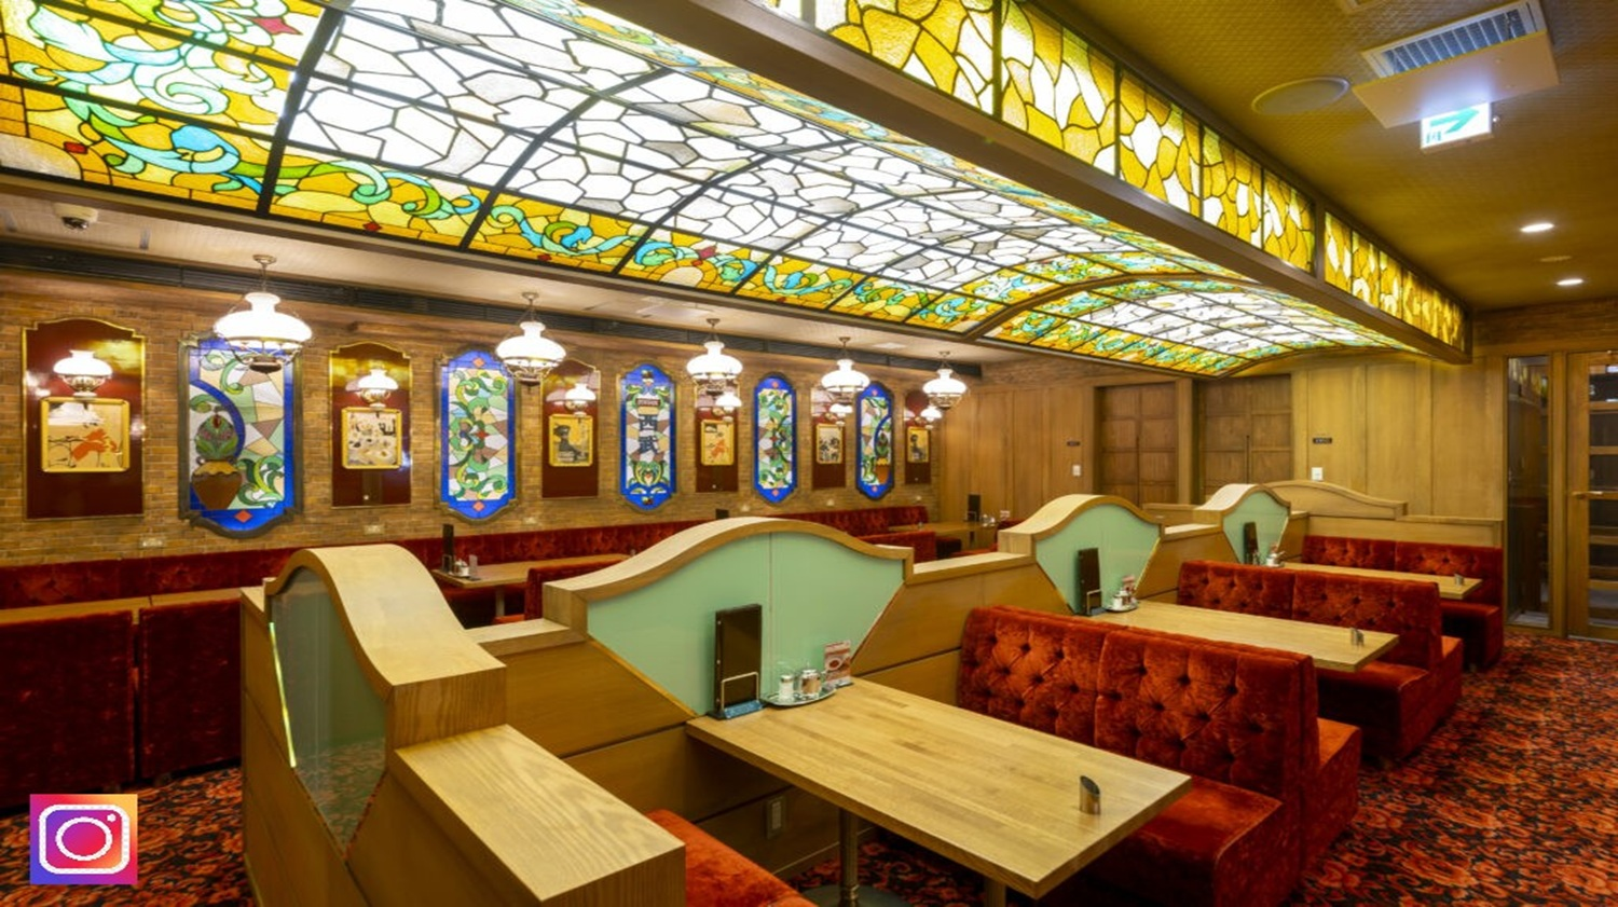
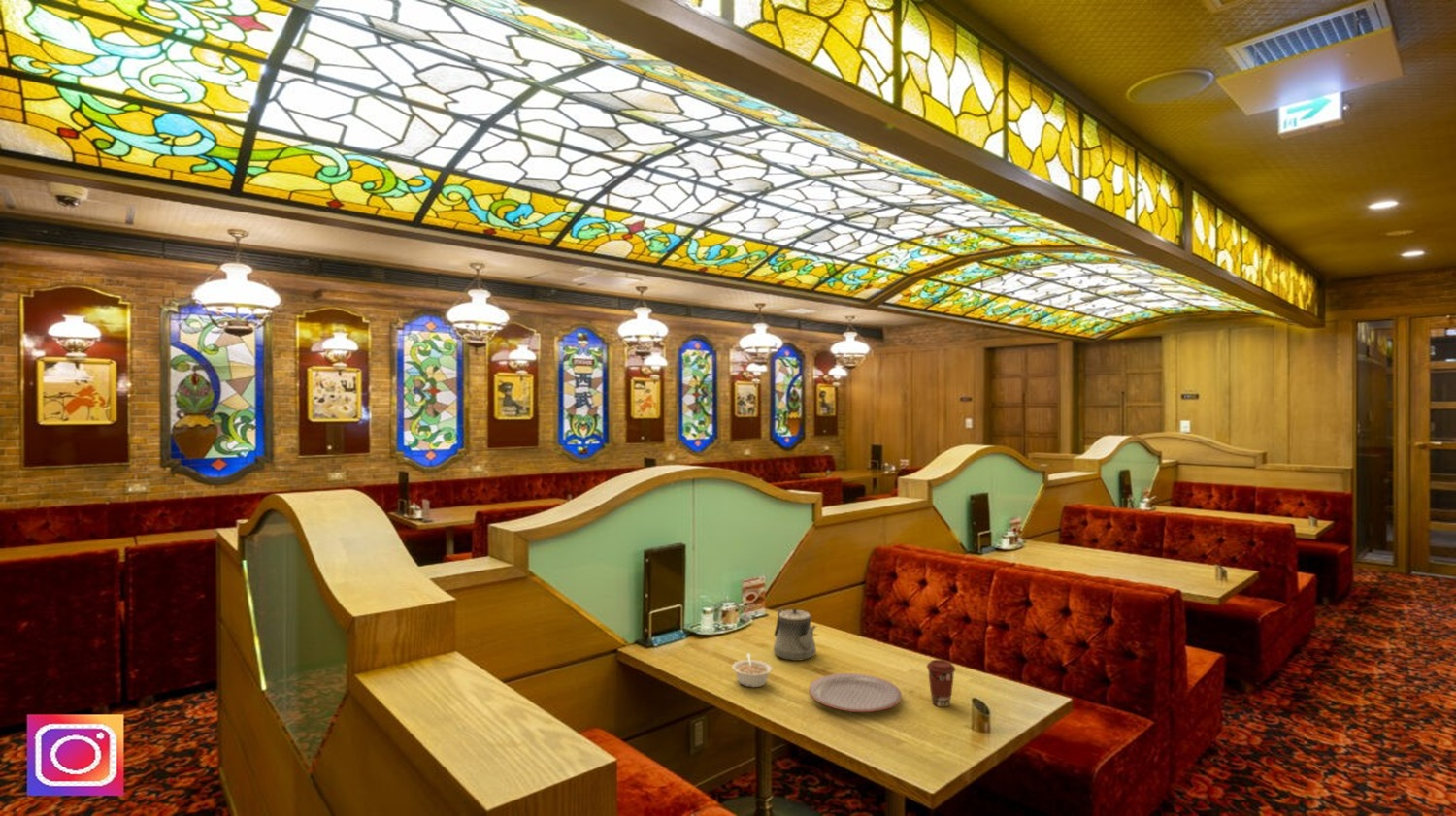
+ plate (854, 694)
+ coffee cup (941, 683)
+ teapot (795, 632)
+ legume (750, 672)
